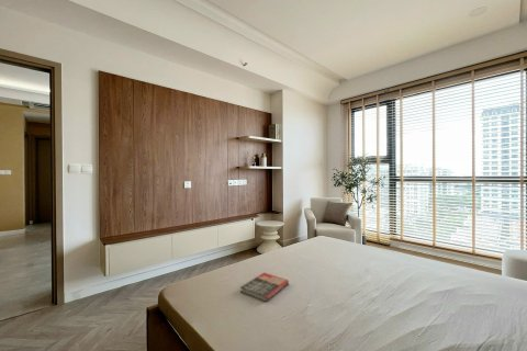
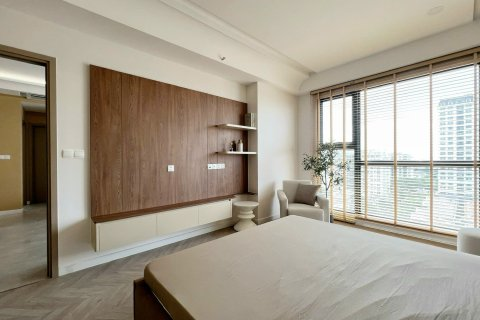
- book (265, 285)
